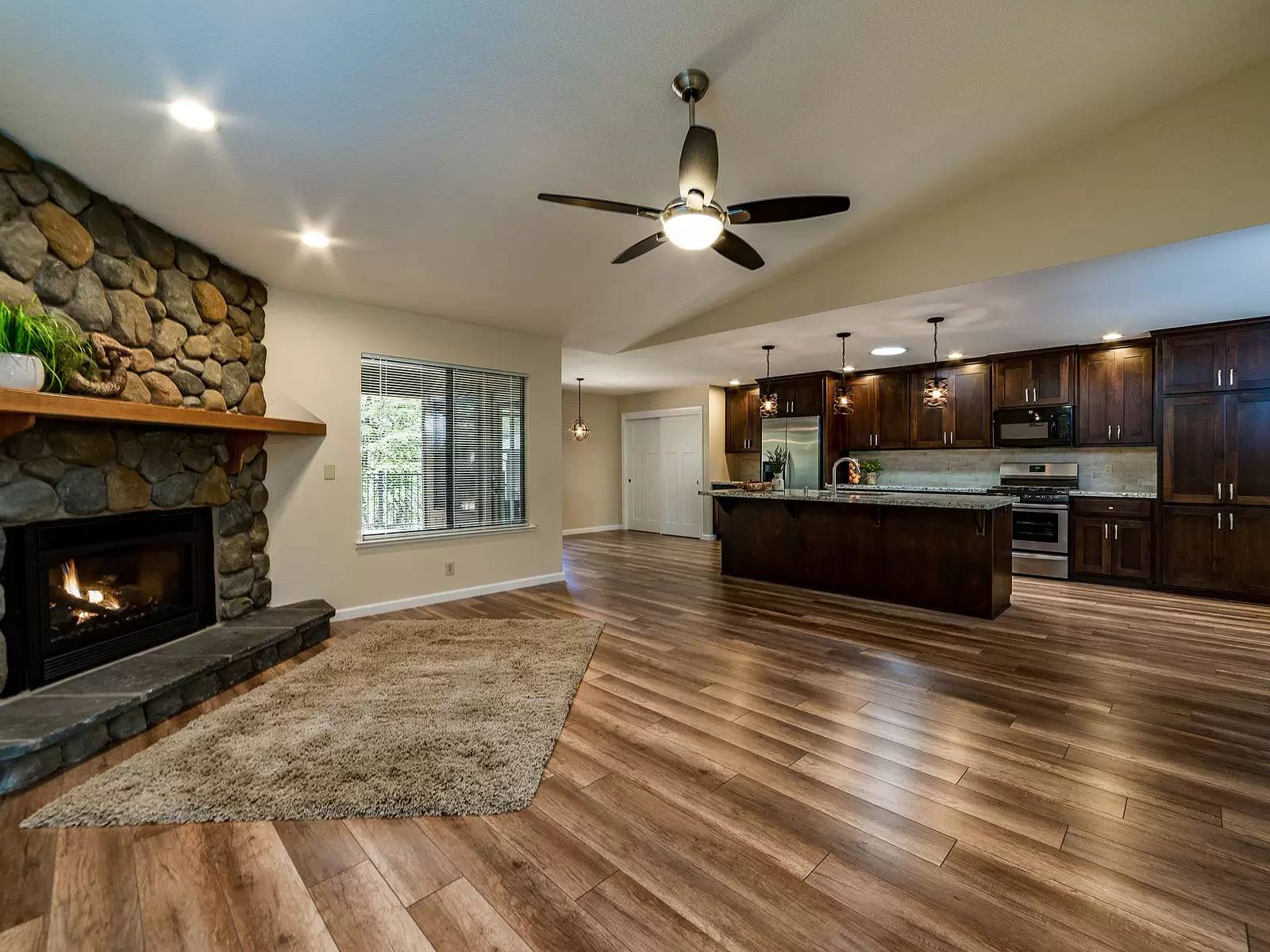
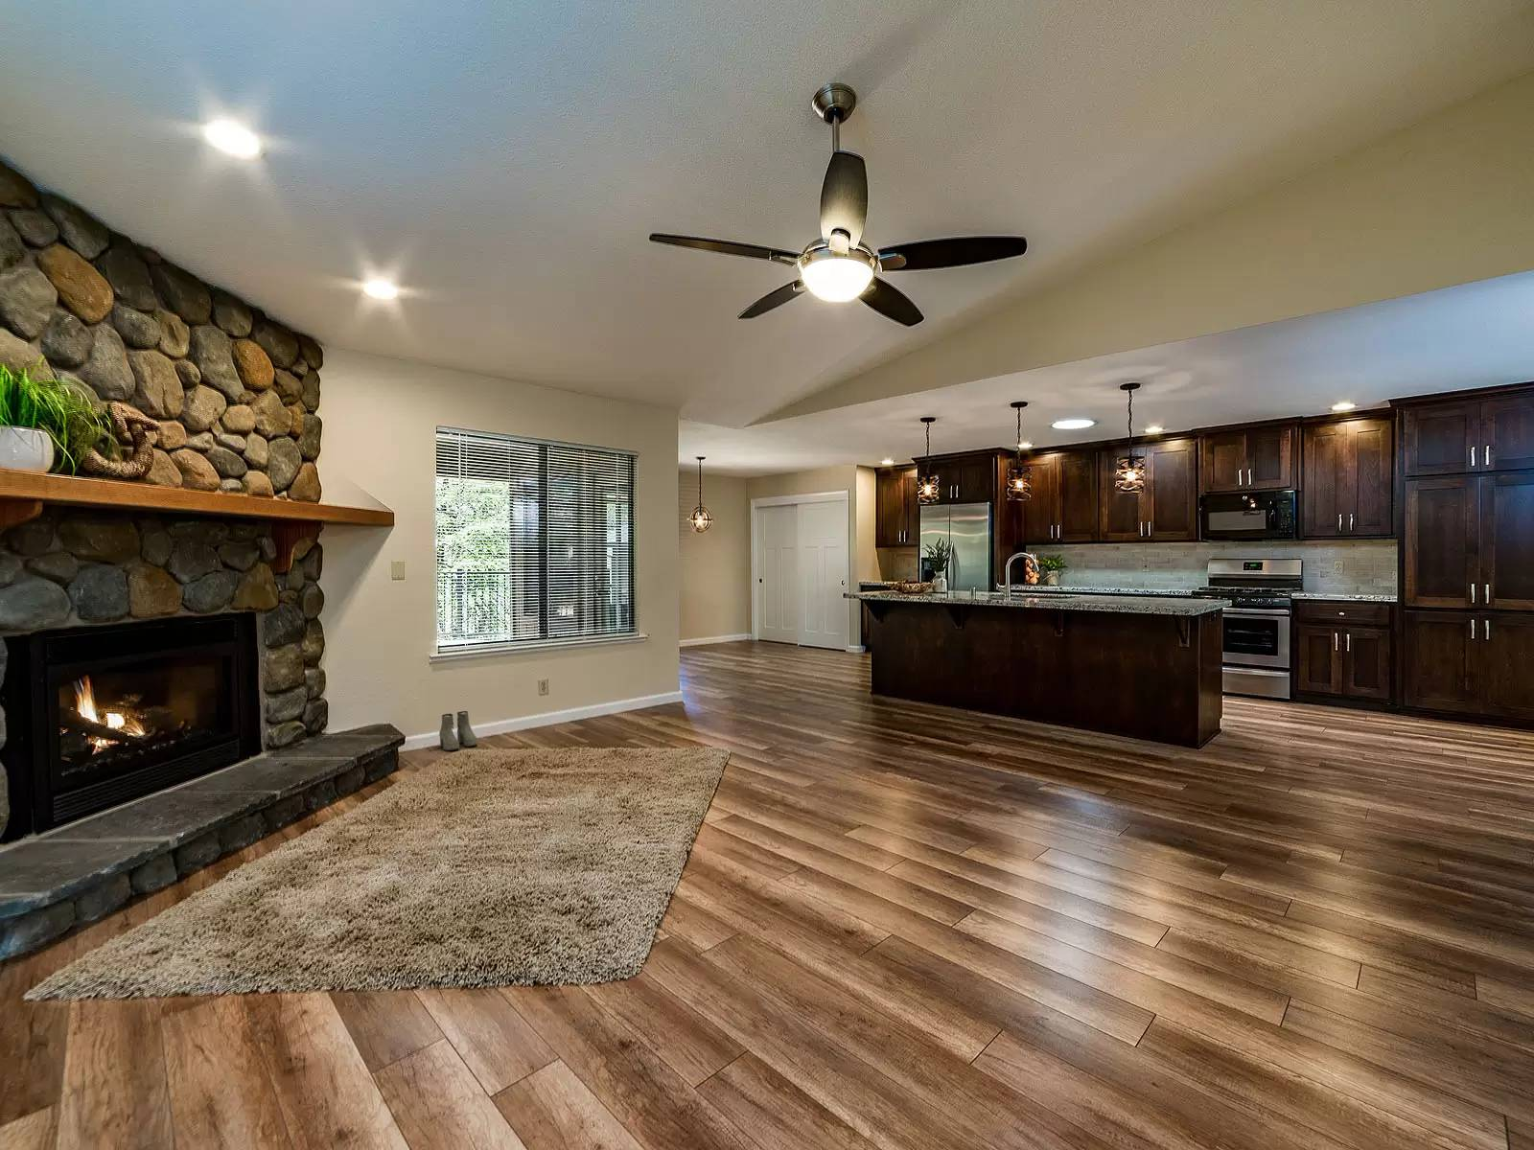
+ boots (458, 730)
